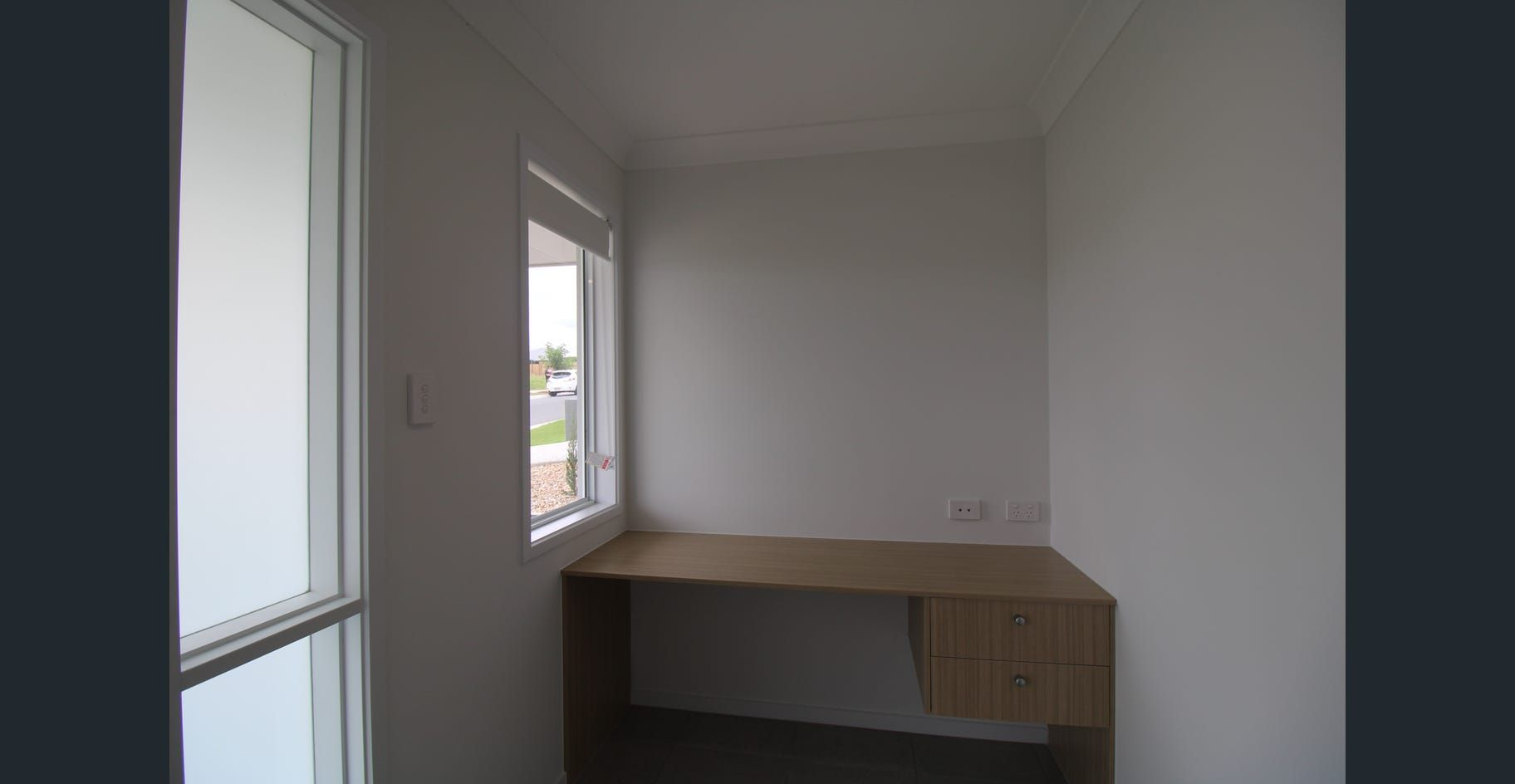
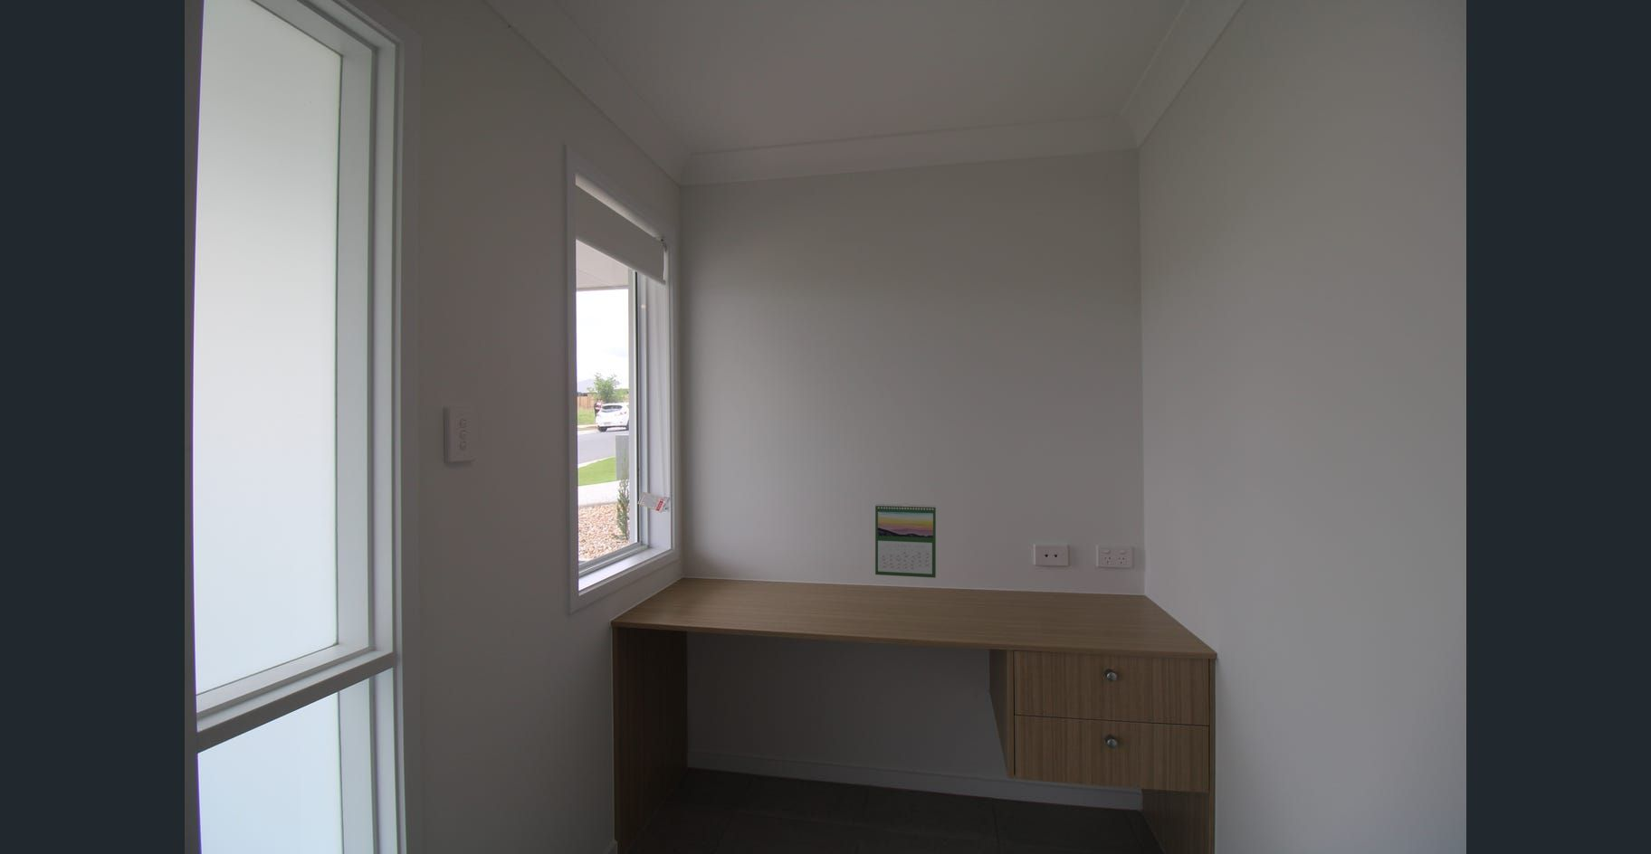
+ calendar (906, 539)
